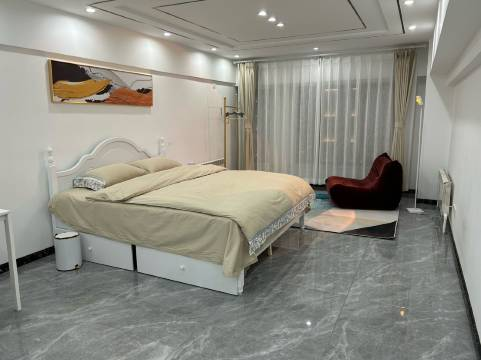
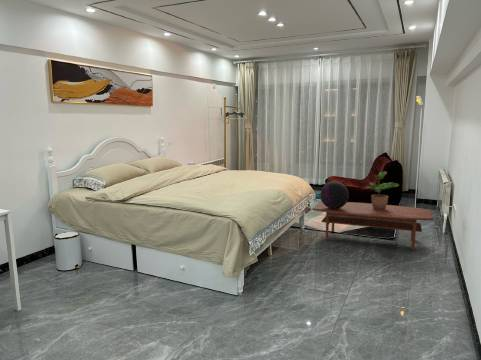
+ coffee table (370, 224)
+ potted plant (380, 190)
+ decorative sphere (334, 195)
